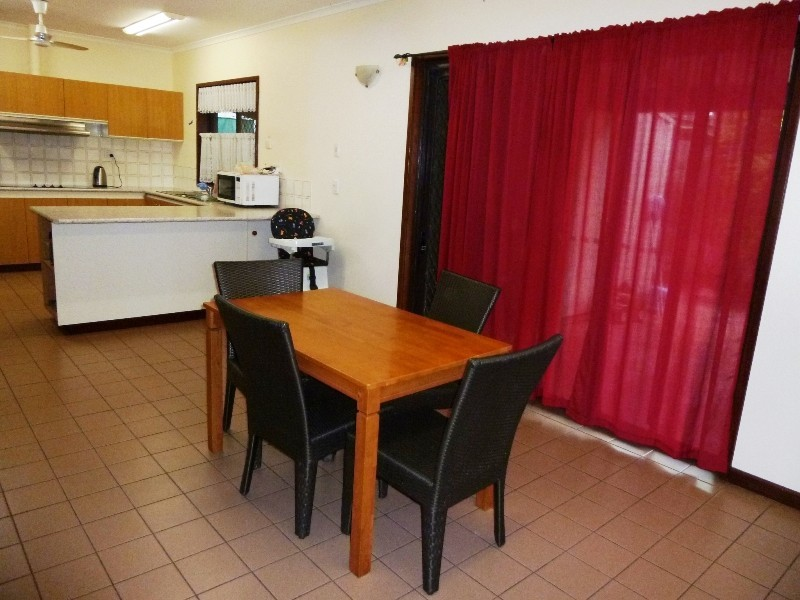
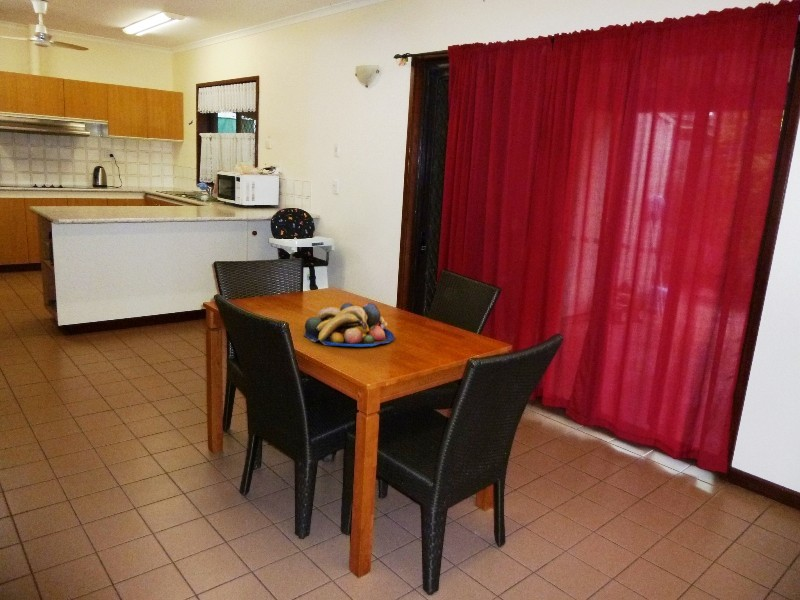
+ fruit bowl (351, 320)
